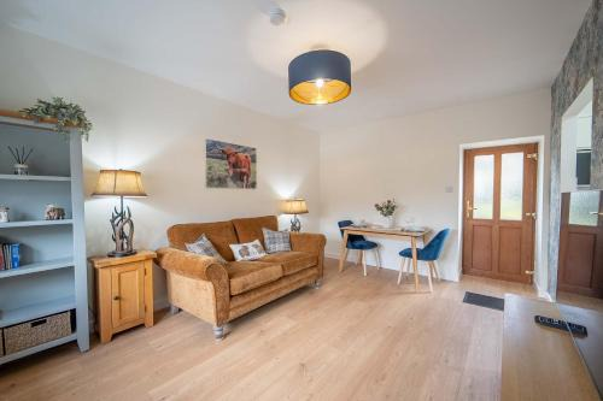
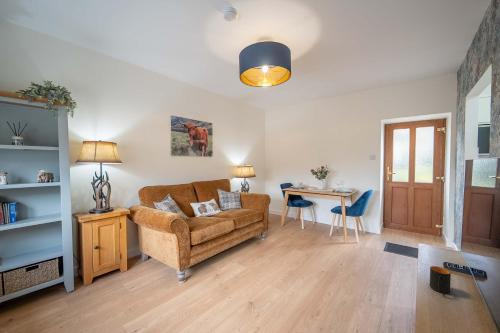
+ mug (439, 280)
